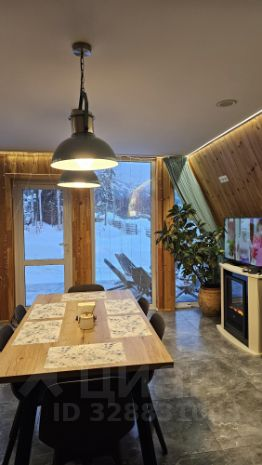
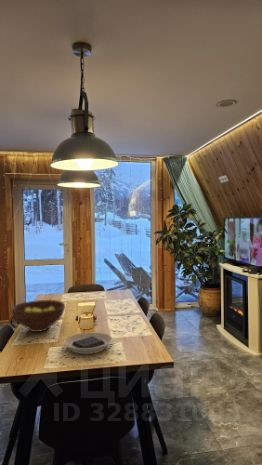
+ plate (88, 343)
+ fruit bowl (39, 317)
